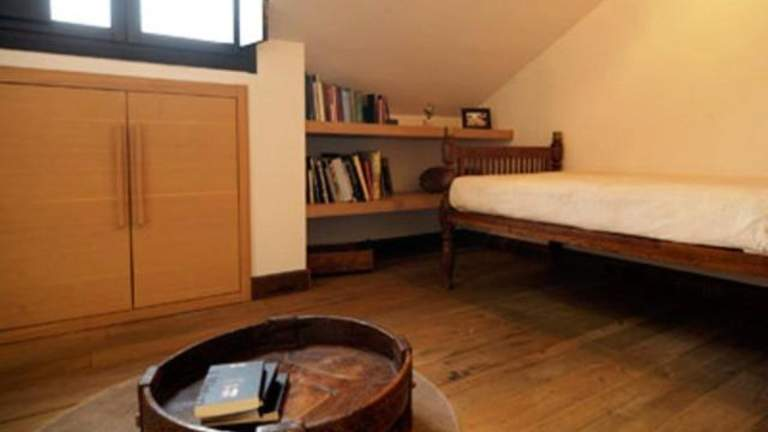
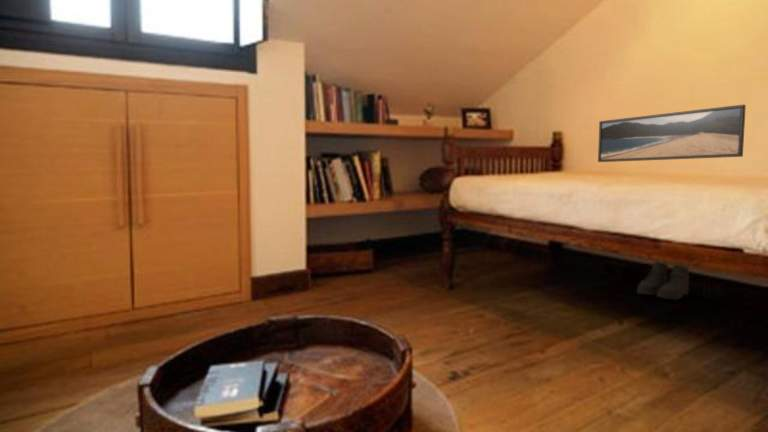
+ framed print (662, 136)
+ boots (663, 277)
